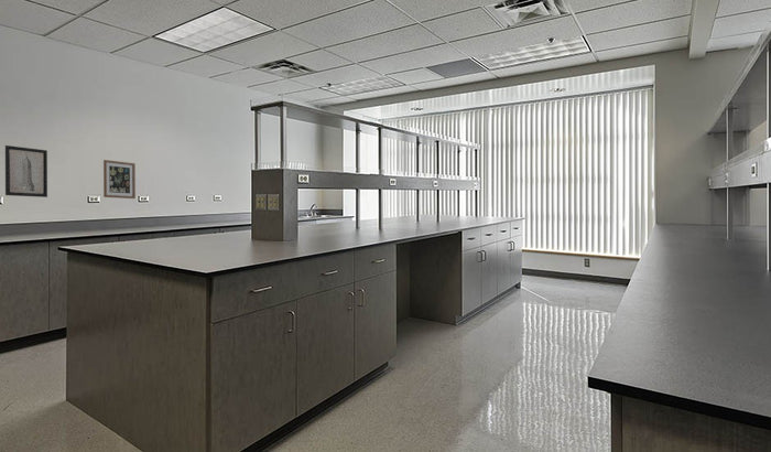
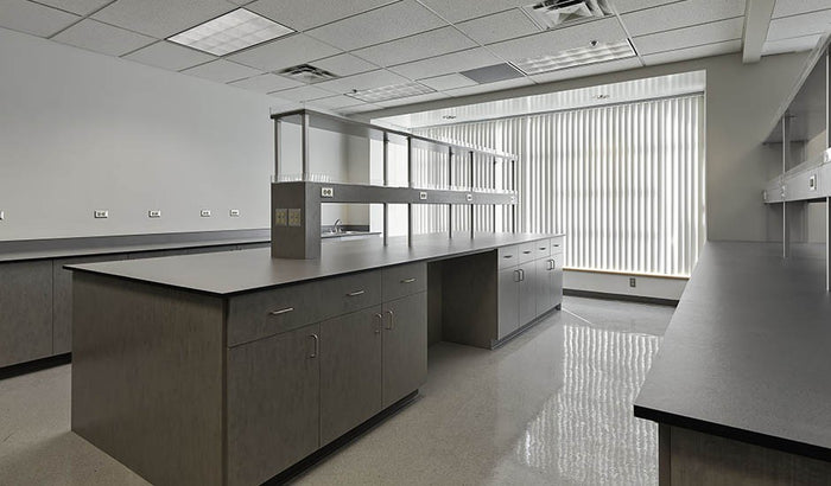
- wall art (119, 180)
- wall art (26, 172)
